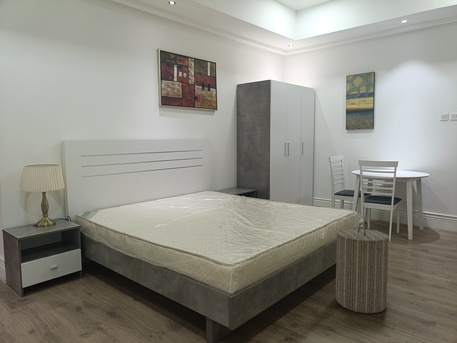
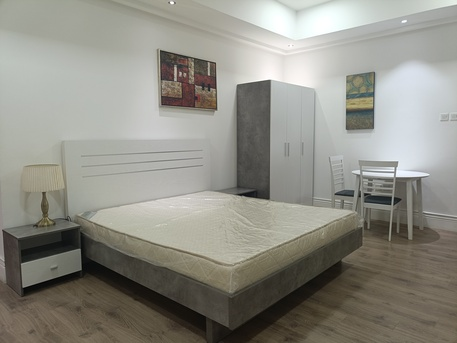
- laundry hamper (361, 262)
